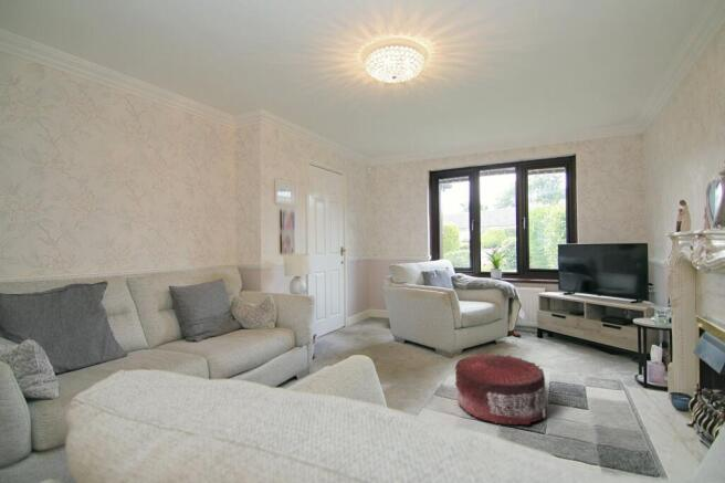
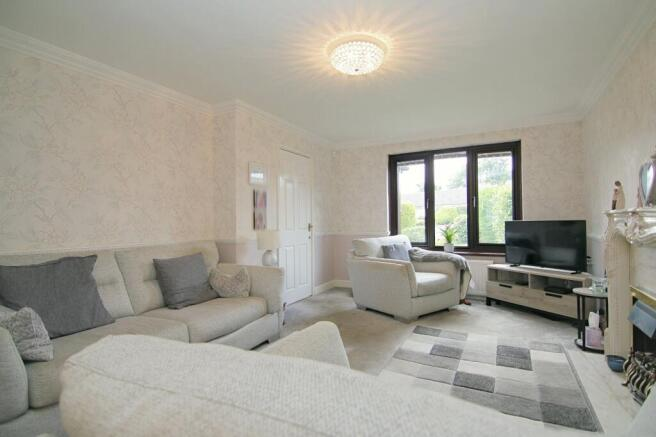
- pouf (500, 384)
